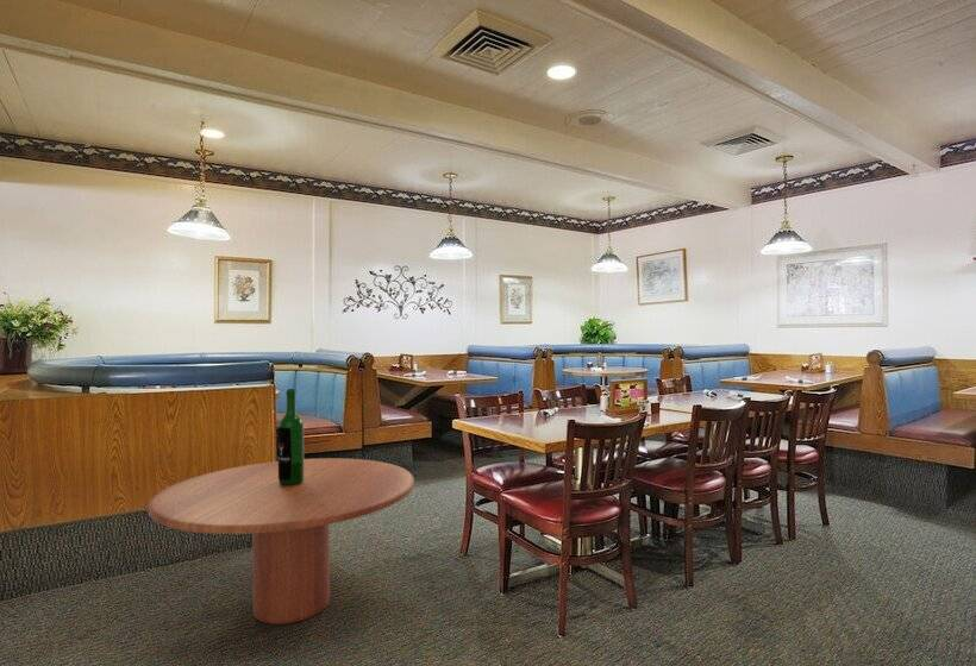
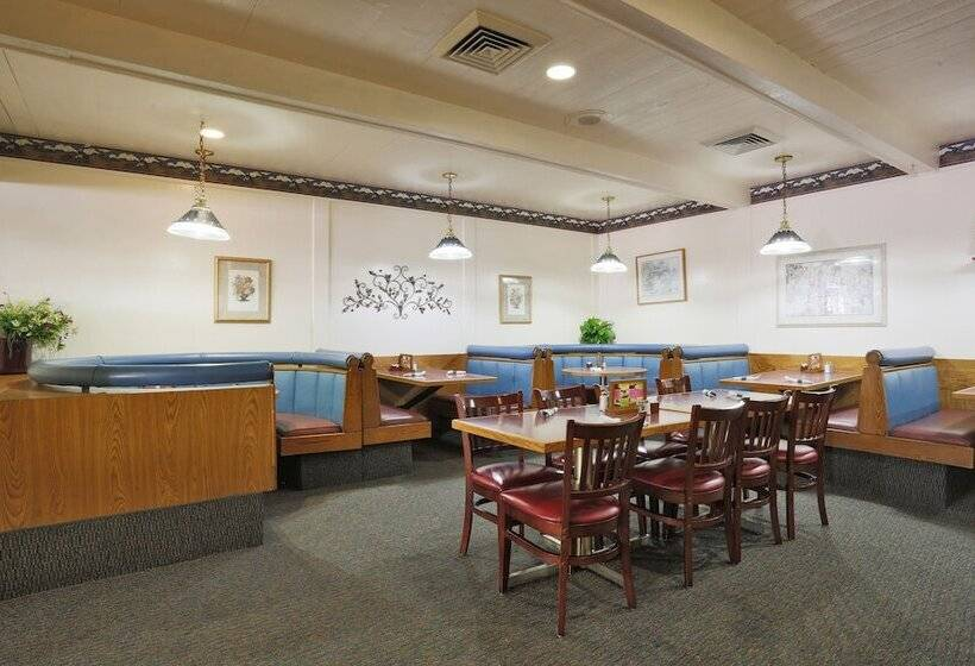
- dining table (290, 496)
